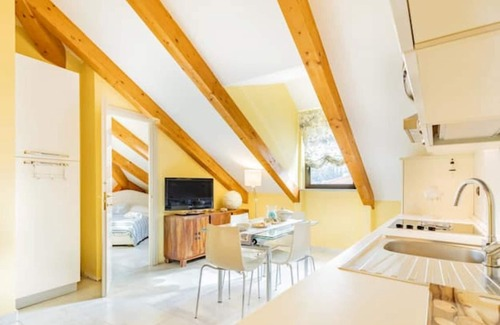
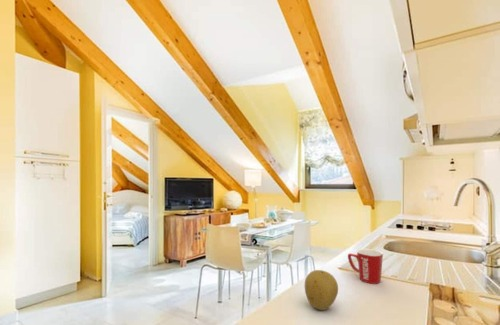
+ mug (364, 264)
+ fruit (321, 288)
